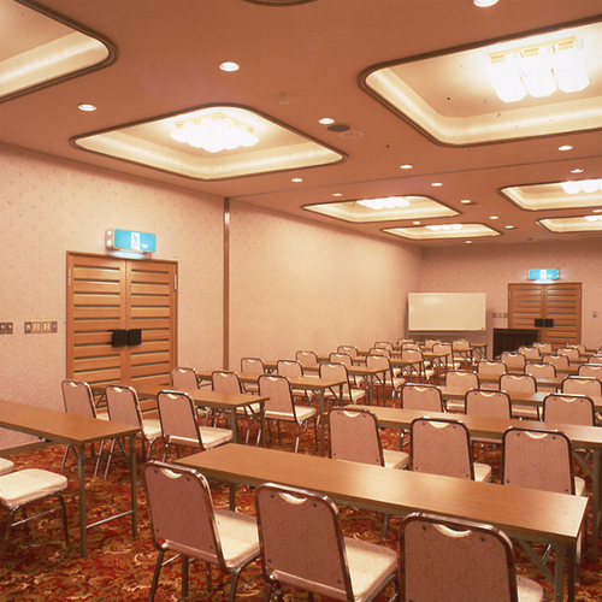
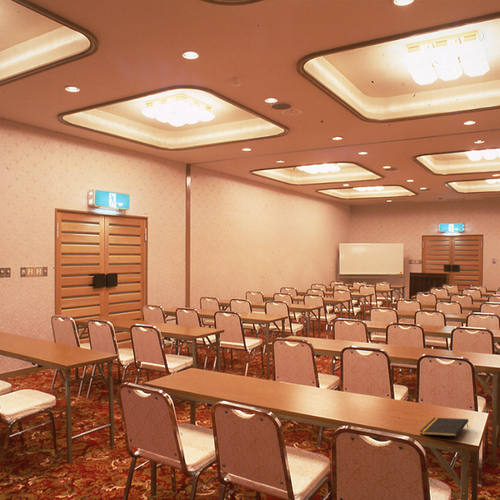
+ notepad (444, 426)
